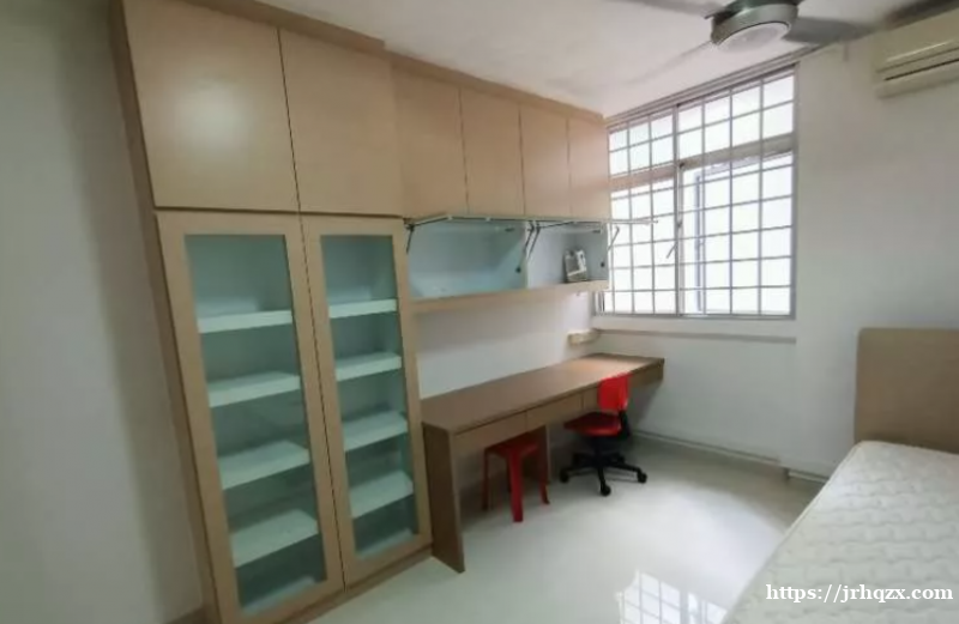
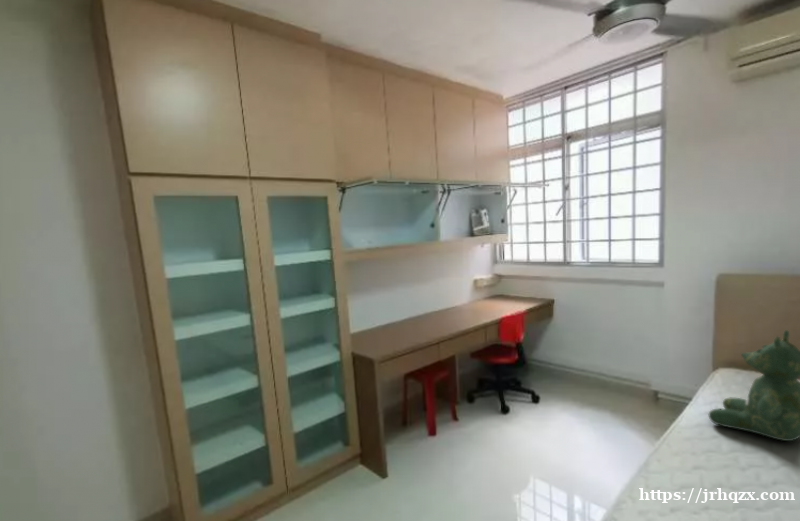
+ teddy bear (758, 380)
